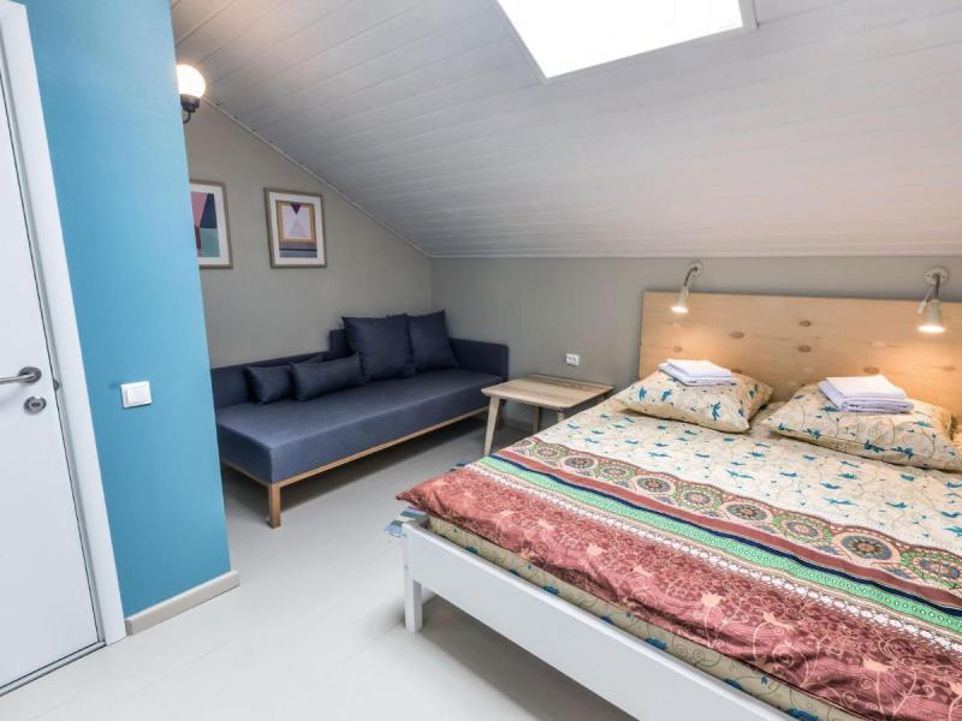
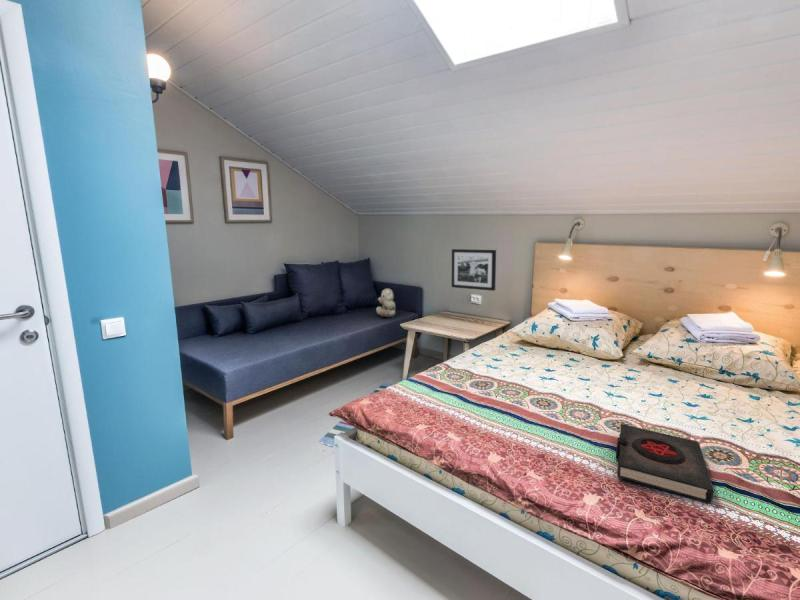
+ teddy bear (383, 302)
+ picture frame (472, 269)
+ book (659, 455)
